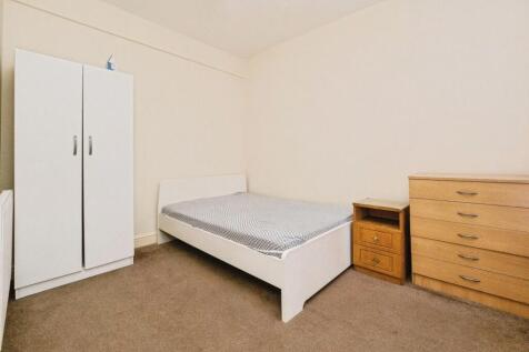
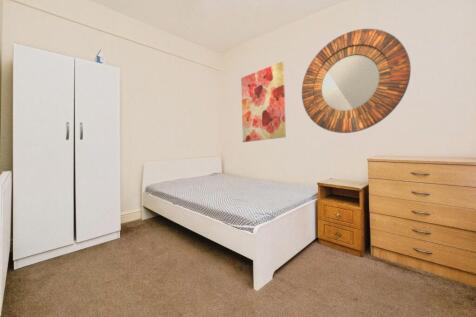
+ home mirror (348, 82)
+ wall art (261, 105)
